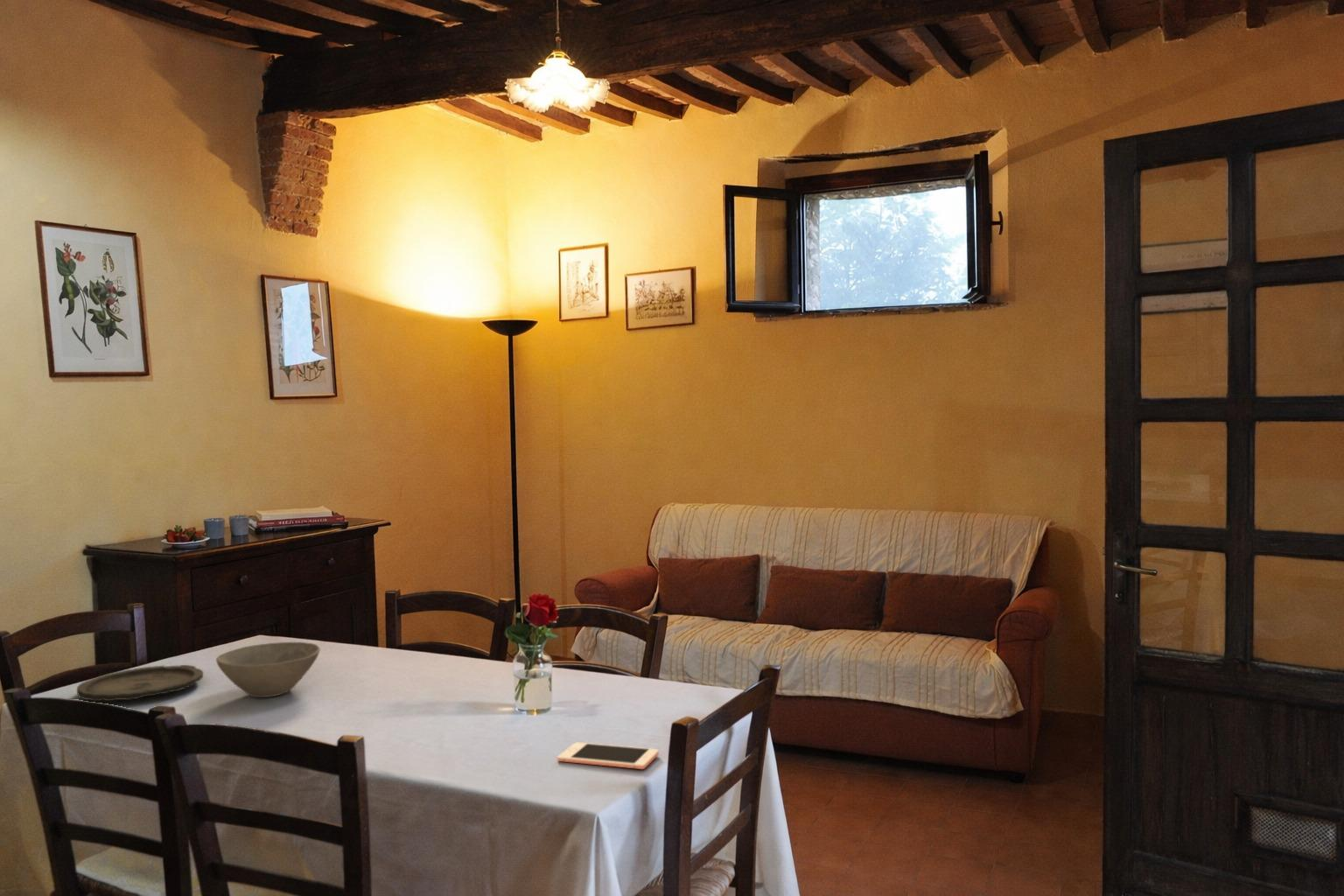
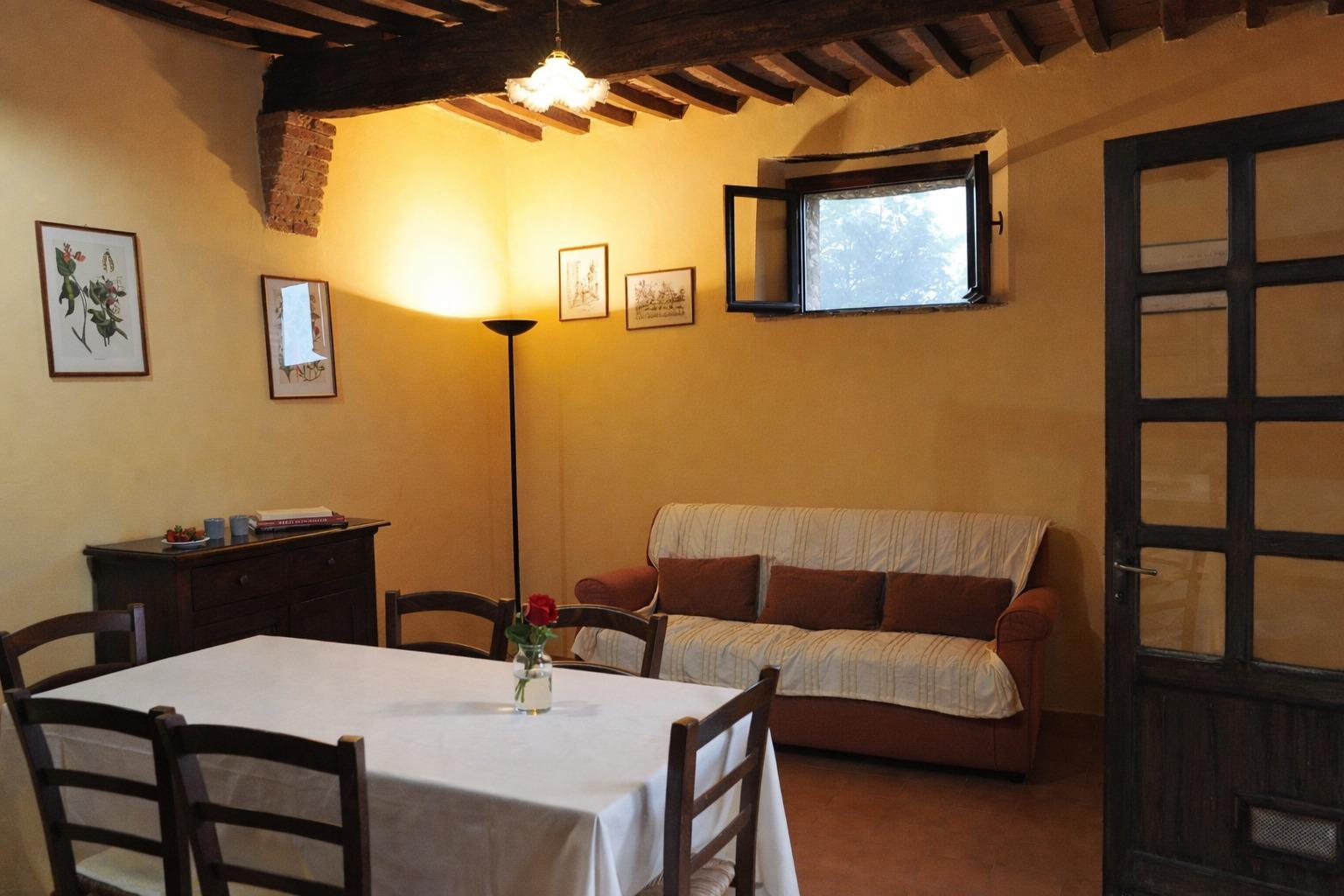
- plate (142, 683)
- bowl (270, 672)
- cell phone (608, 755)
